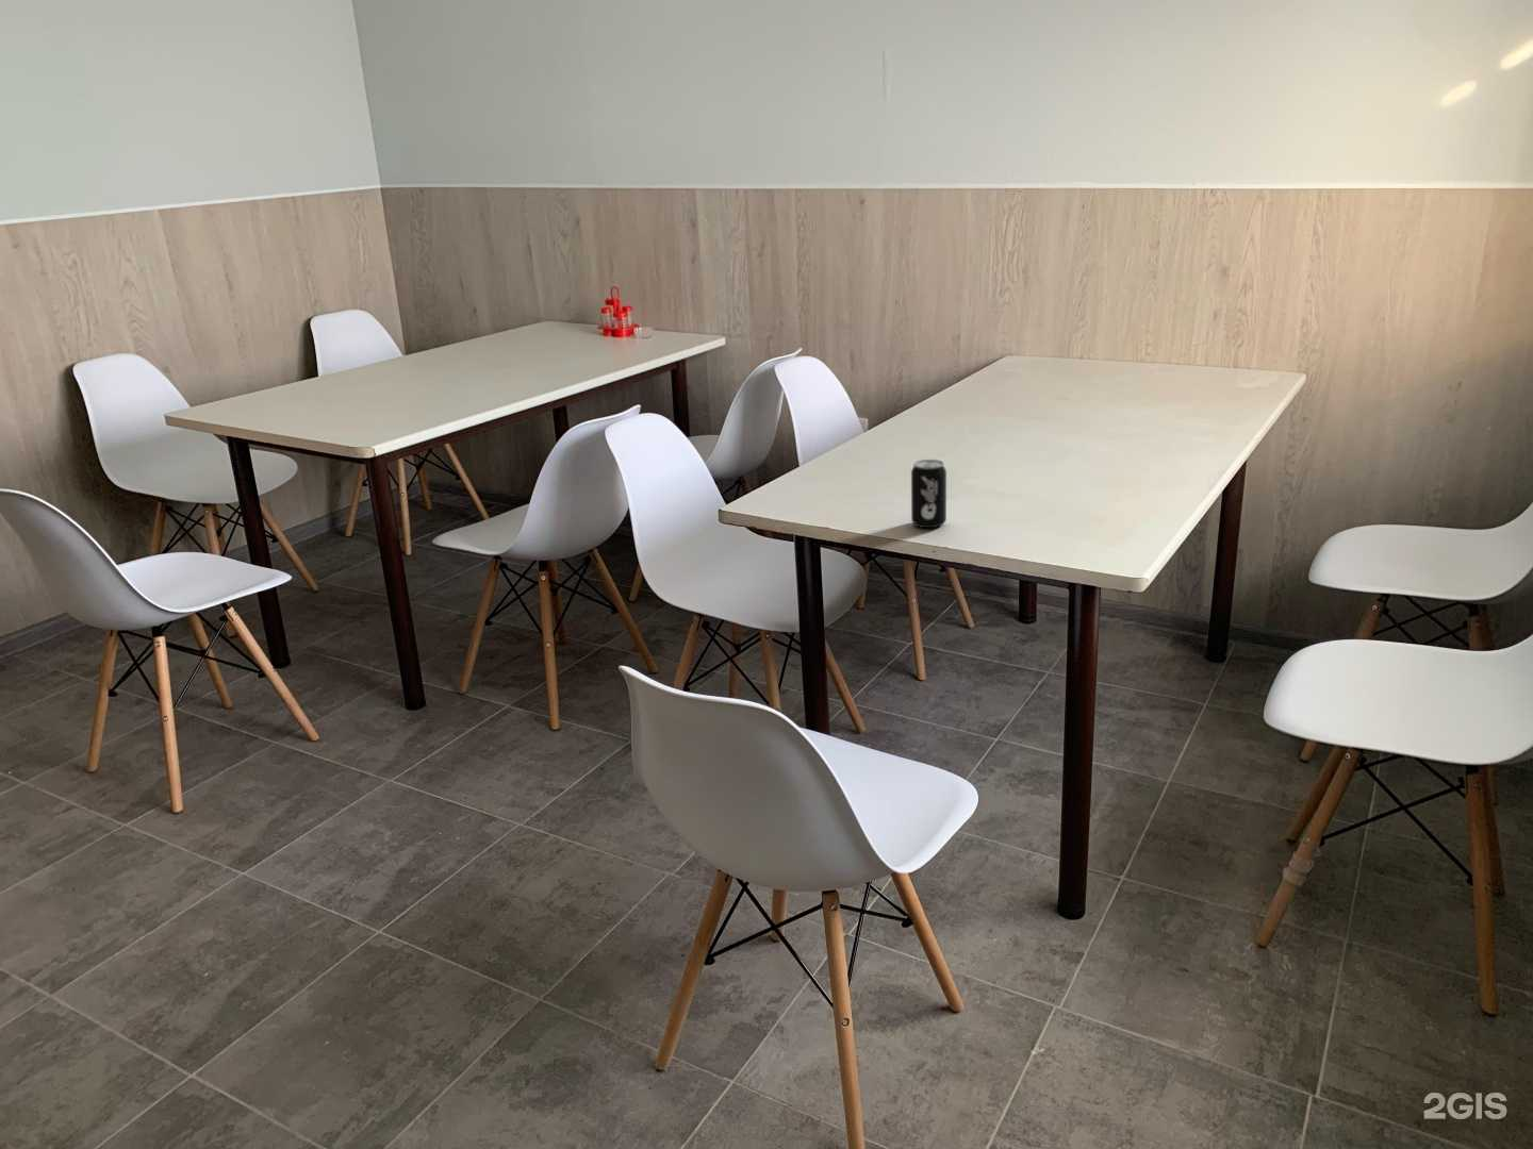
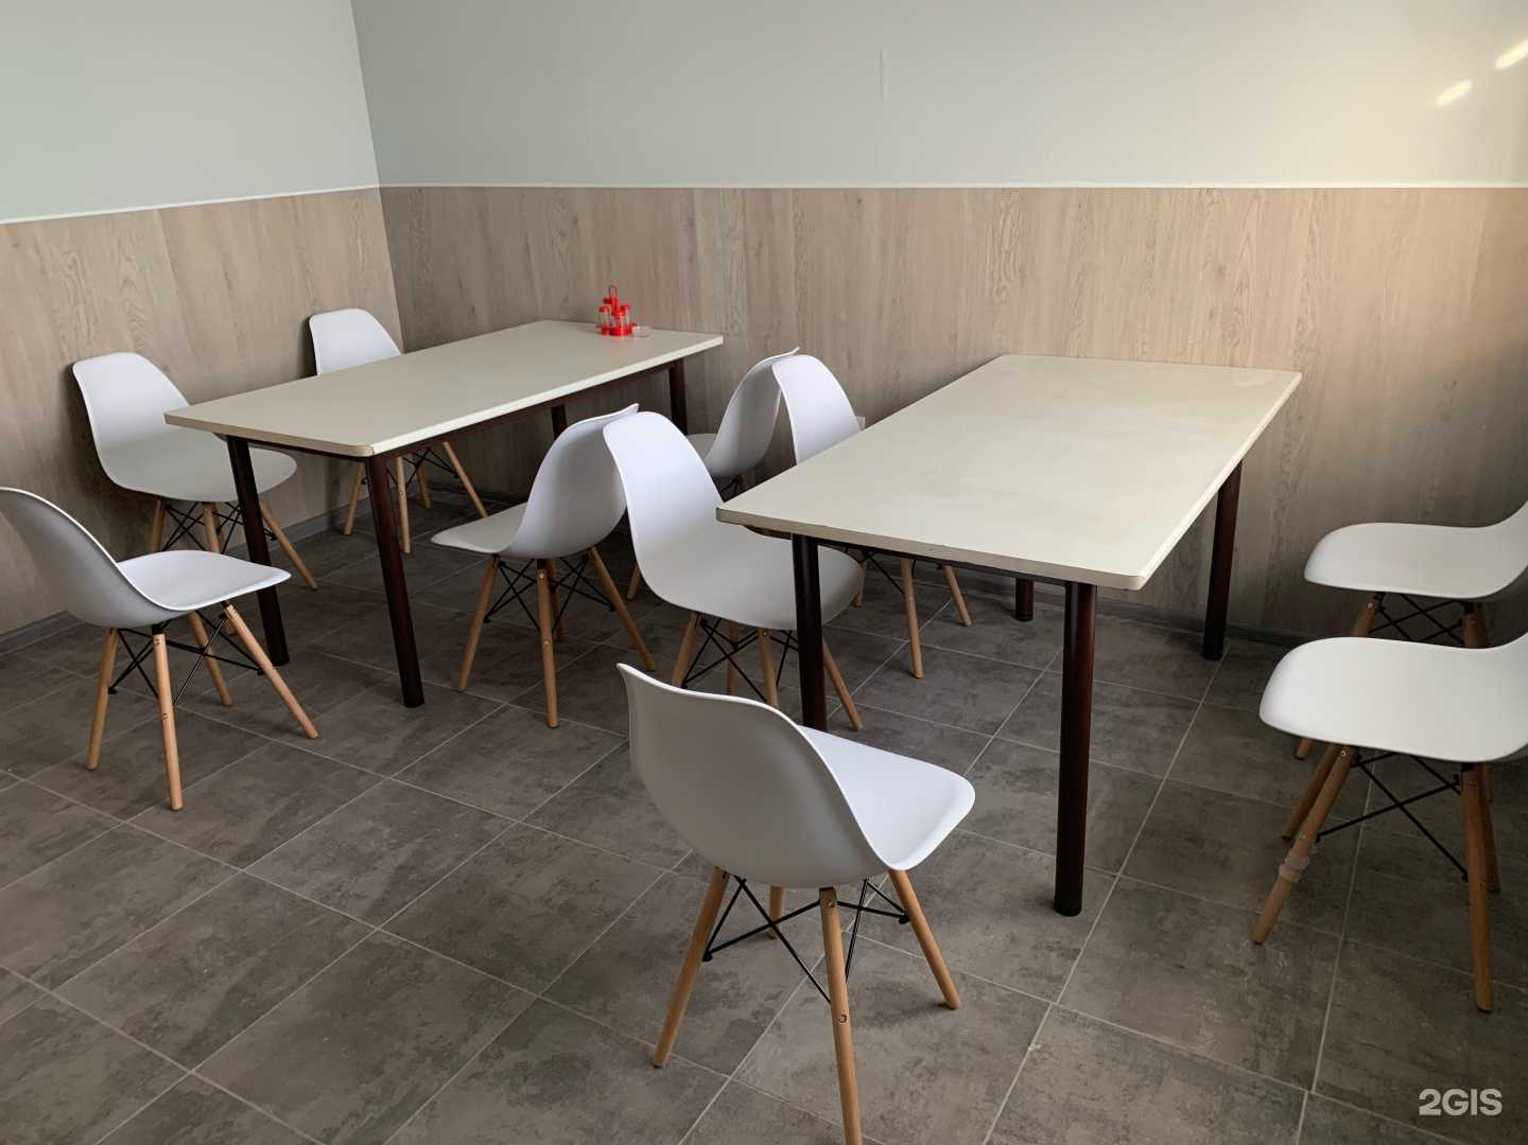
- beverage can (928, 494)
